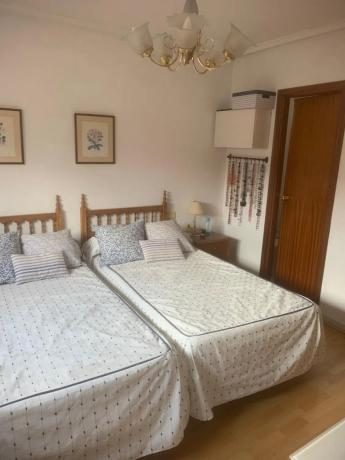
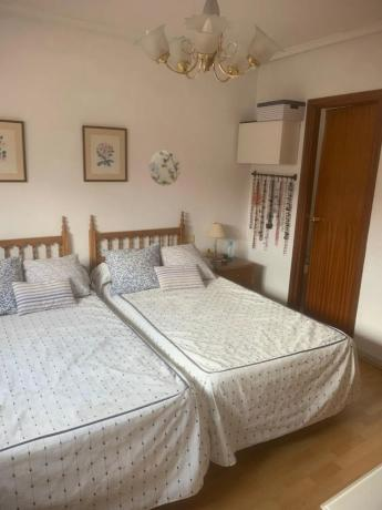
+ decorative plate (165, 167)
